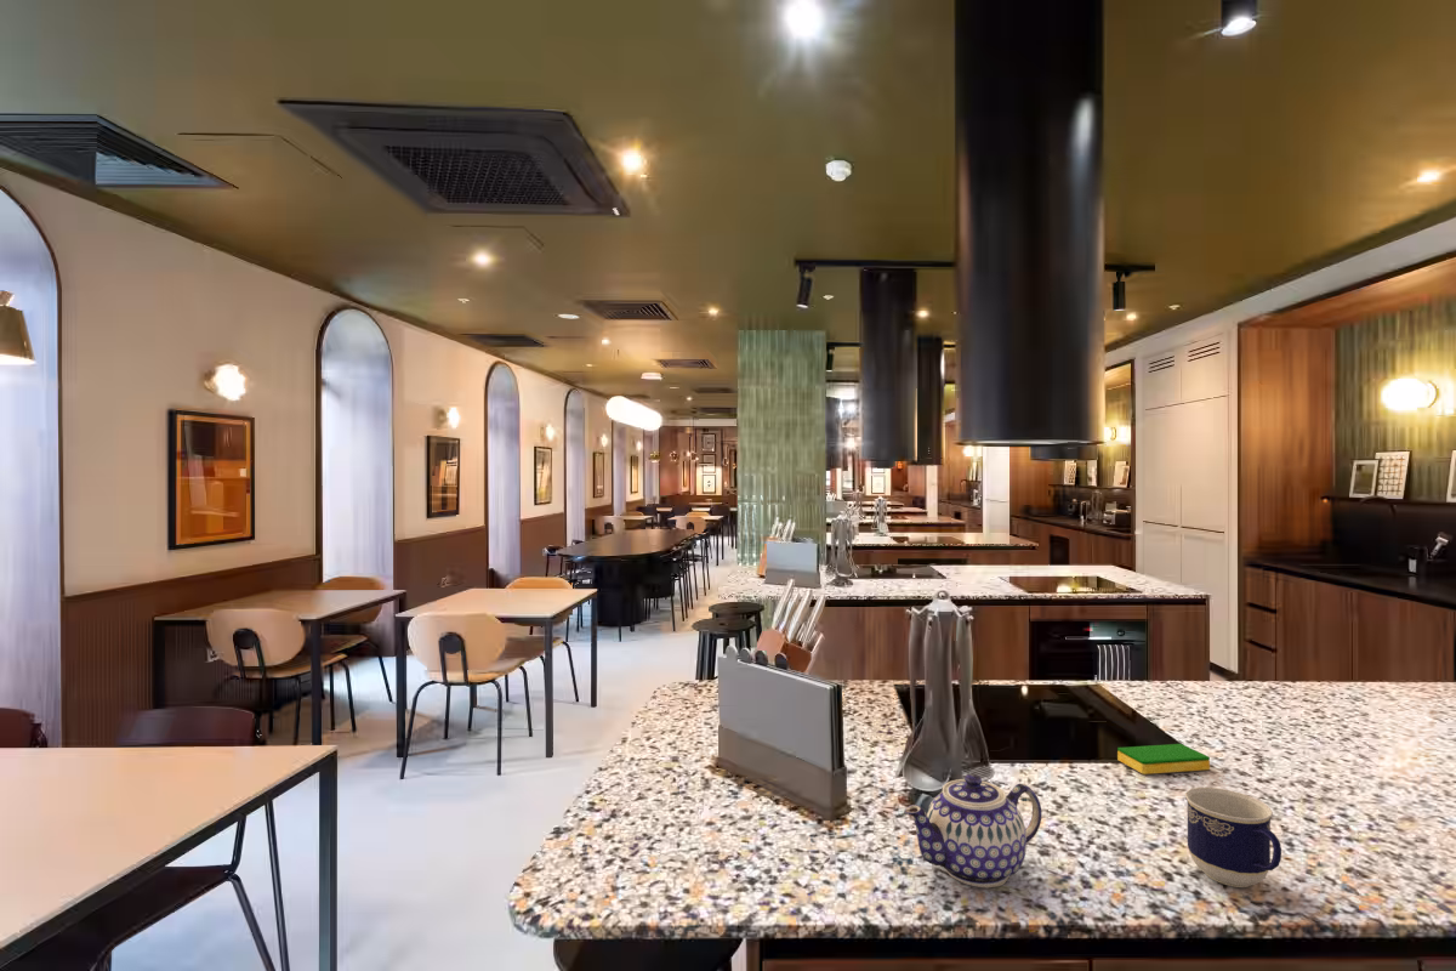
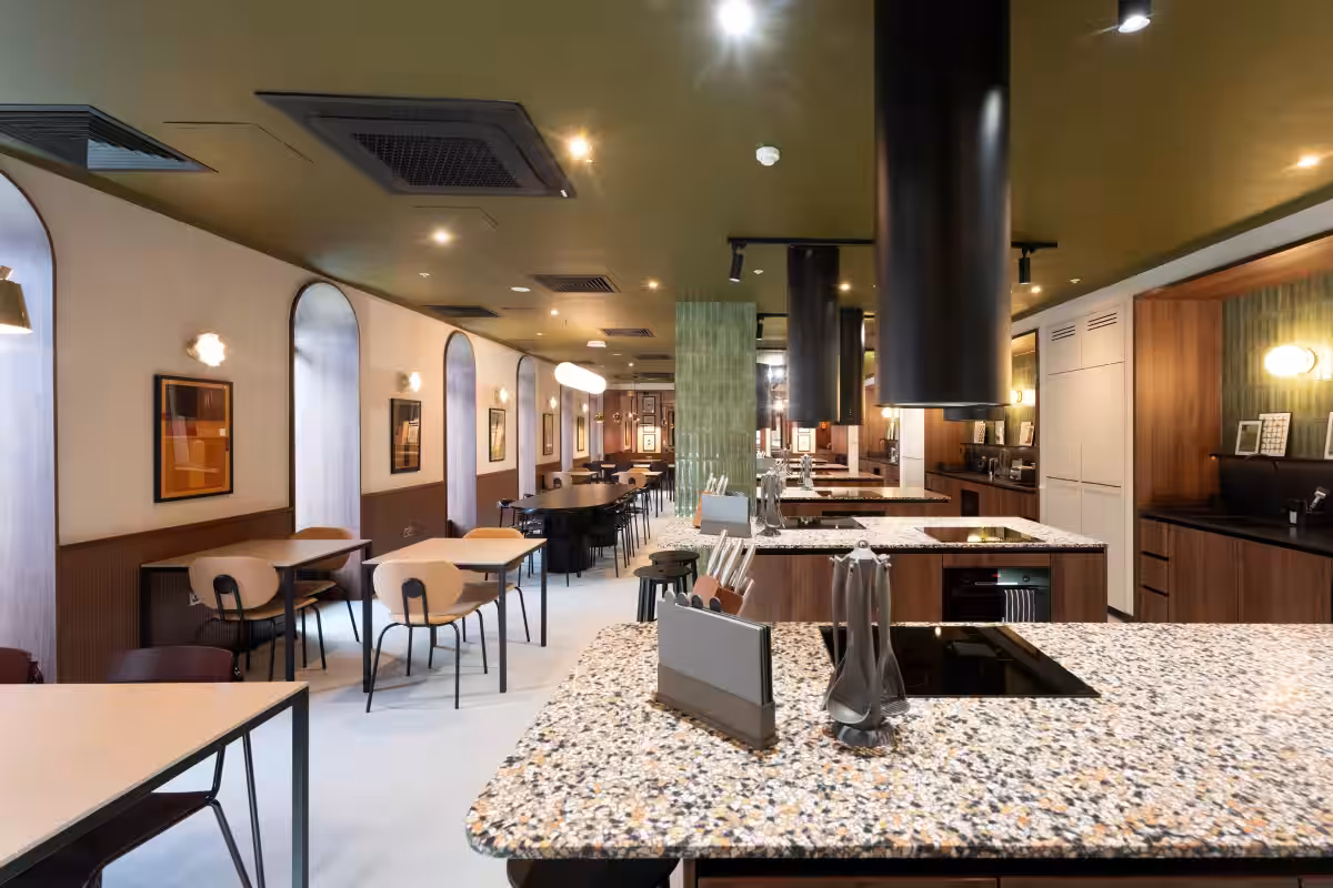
- cup (1236, 844)
- dish sponge (1162, 757)
- teapot (974, 822)
